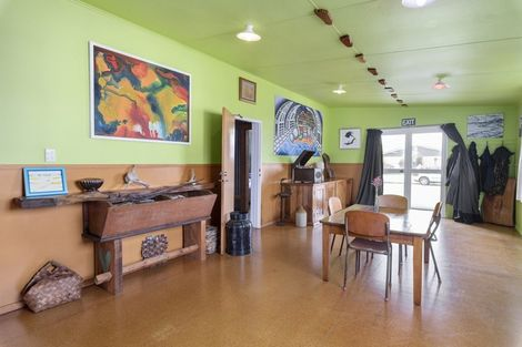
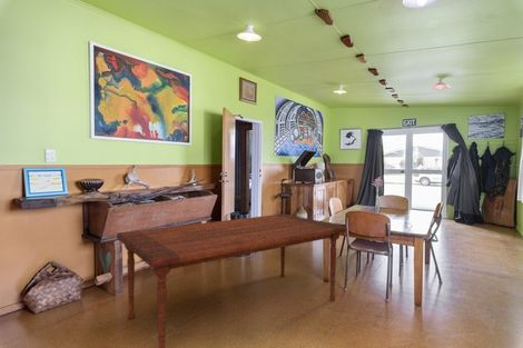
+ dining table (235, 256)
